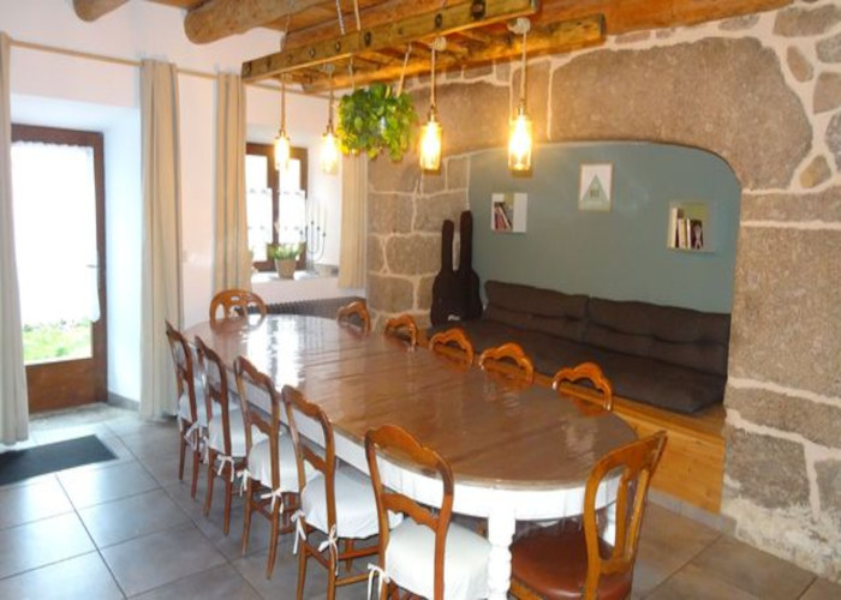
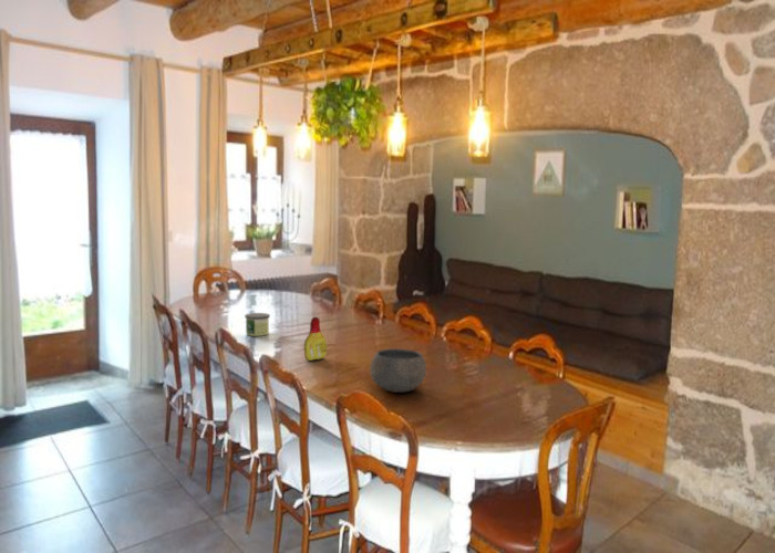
+ candle (257, 324)
+ bottle (314, 337)
+ bowl (397, 371)
